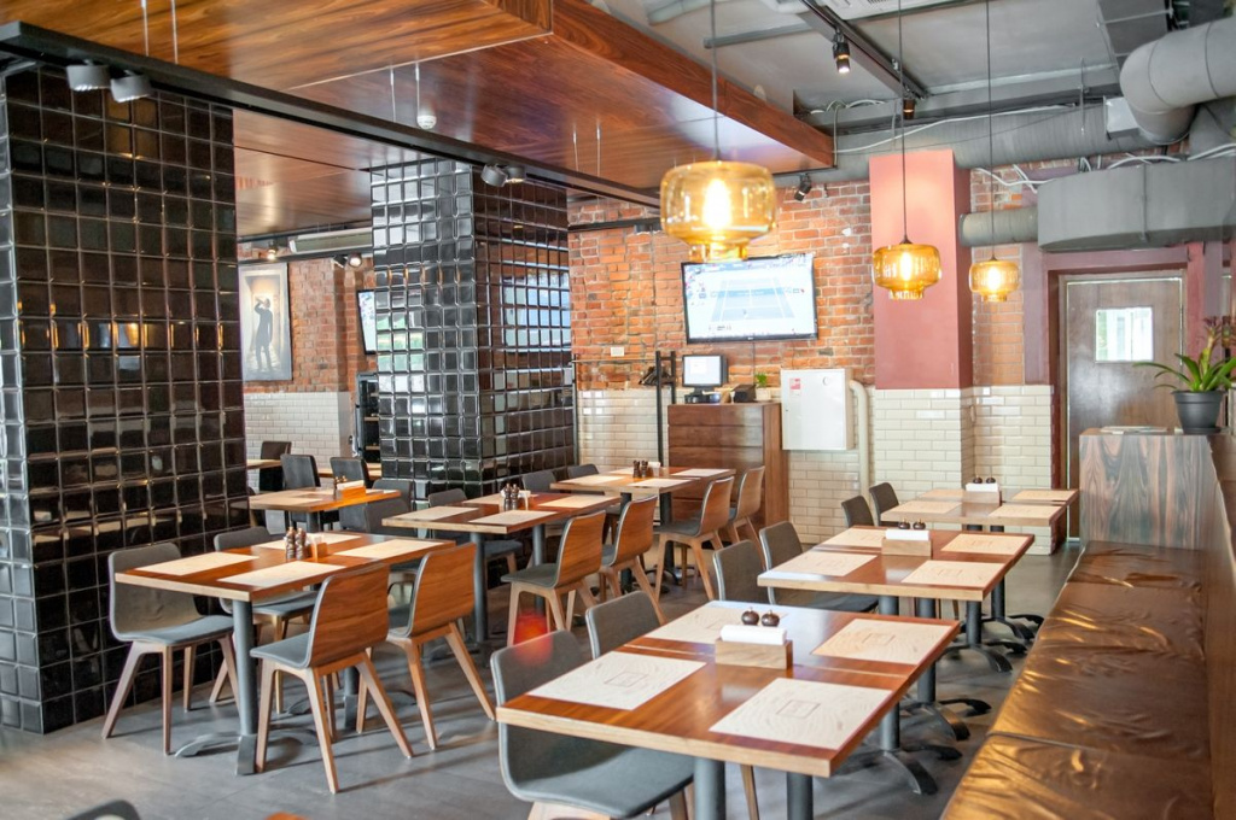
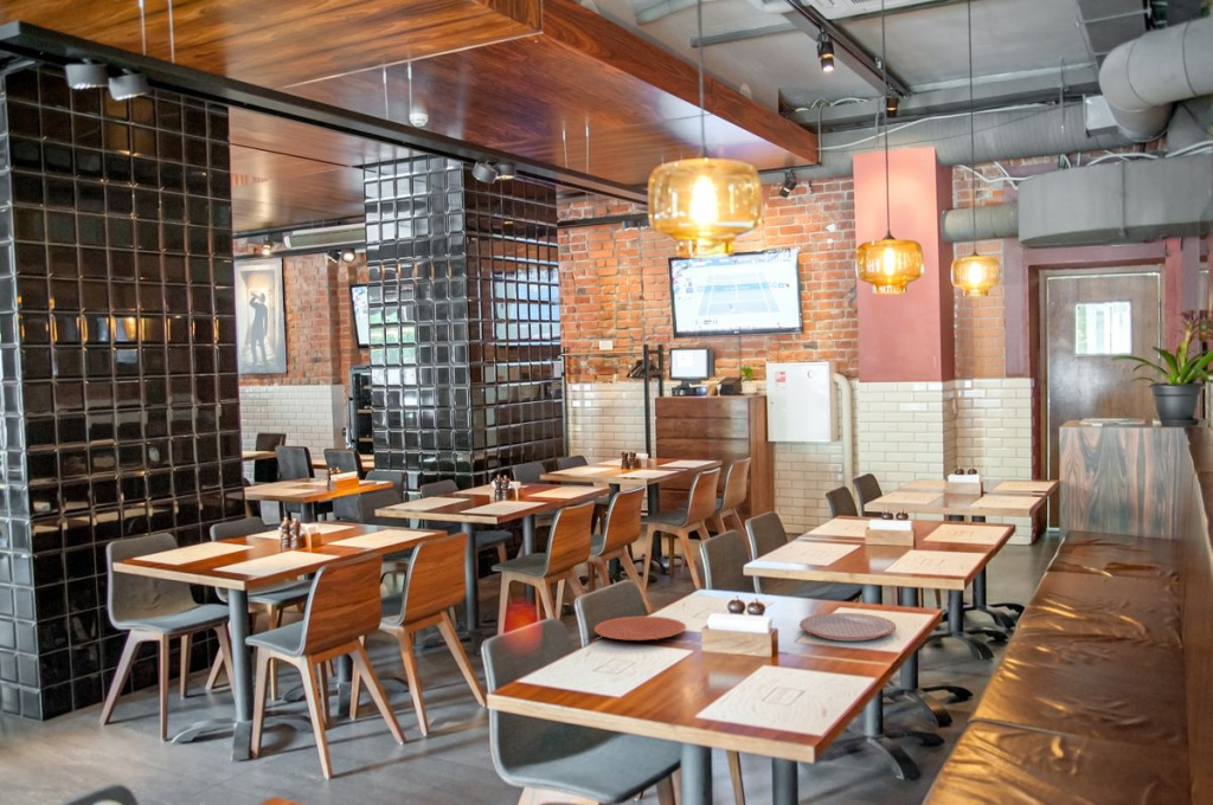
+ plate (640, 631)
+ plate (847, 627)
